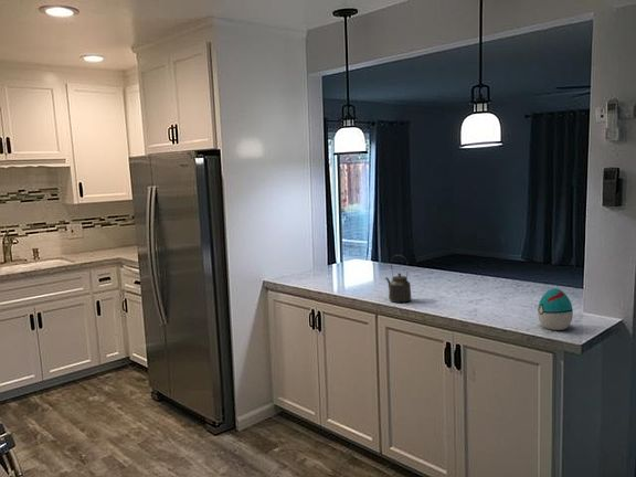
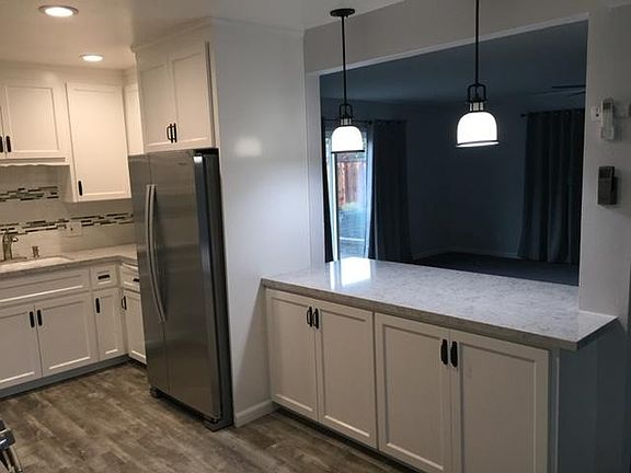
- decorative egg (554, 307)
- kettle (396, 277)
